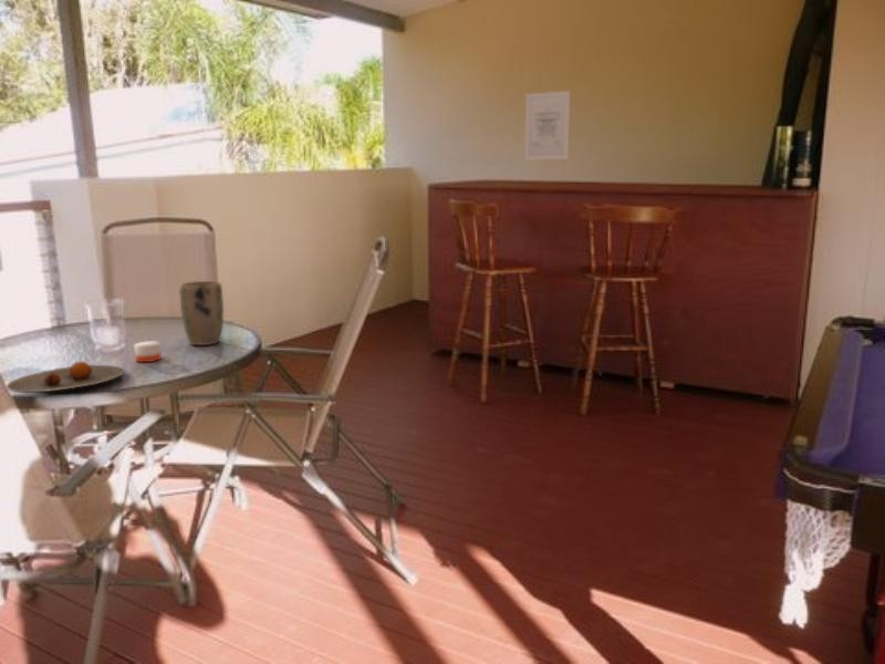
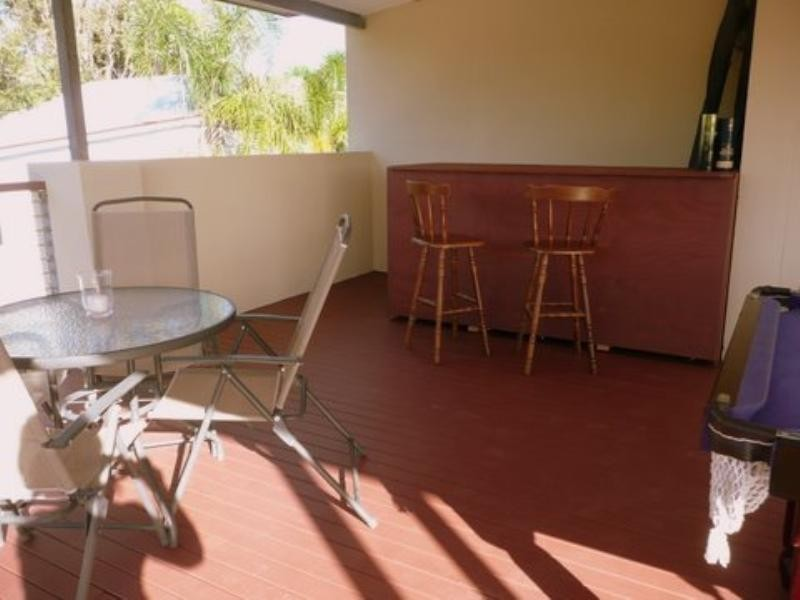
- wall art (546, 126)
- candle (146, 343)
- plate (66, 373)
- plant pot (202, 313)
